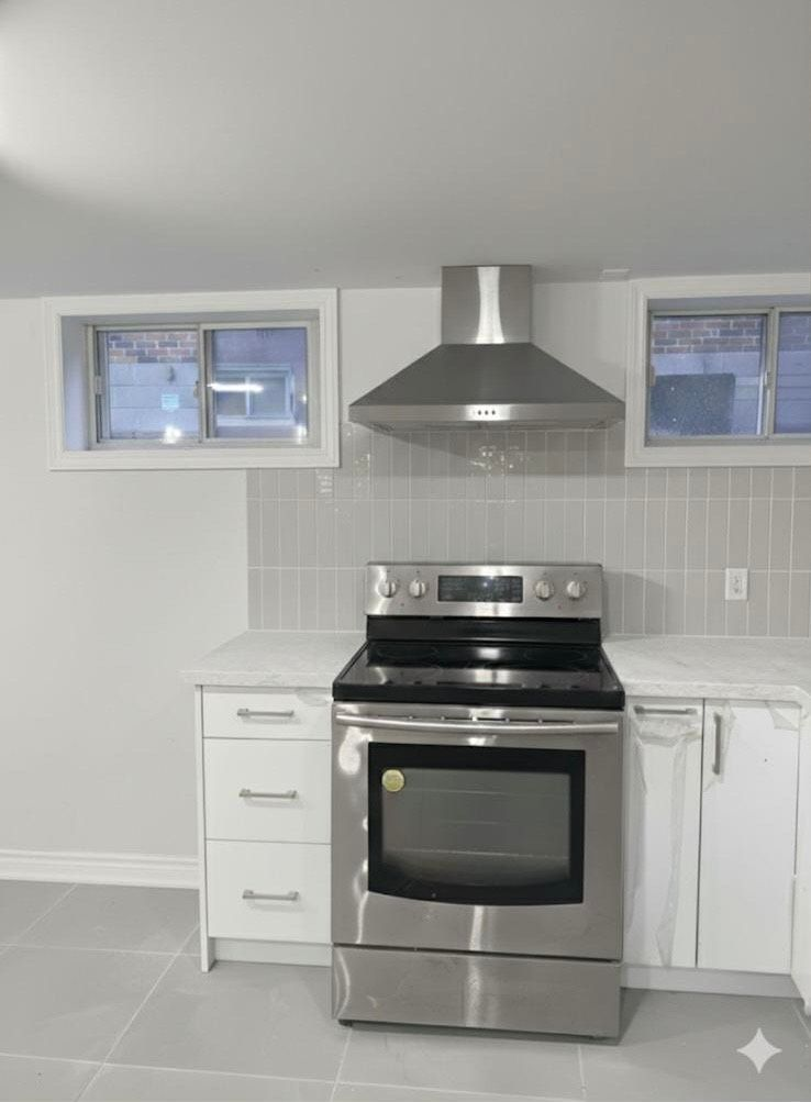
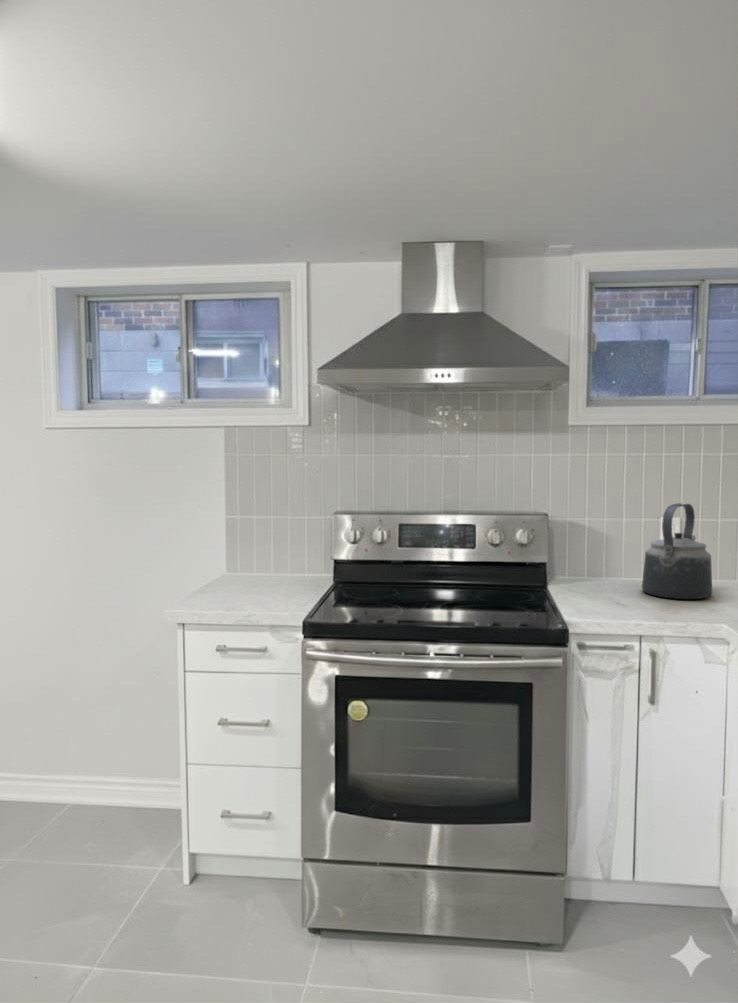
+ kettle (680, 548)
